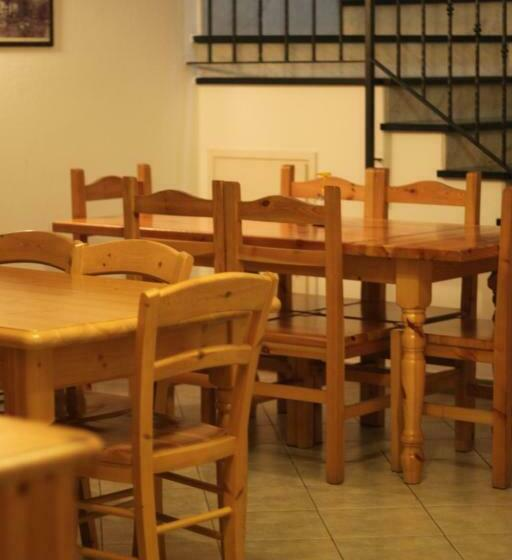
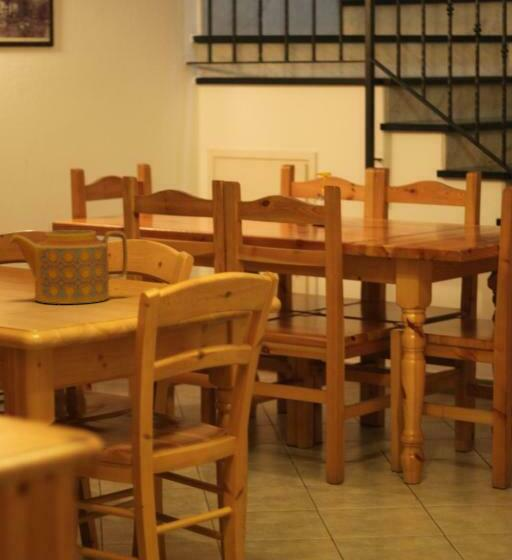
+ teapot (68, 265)
